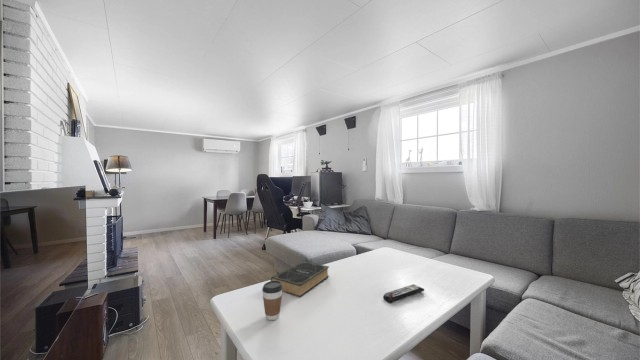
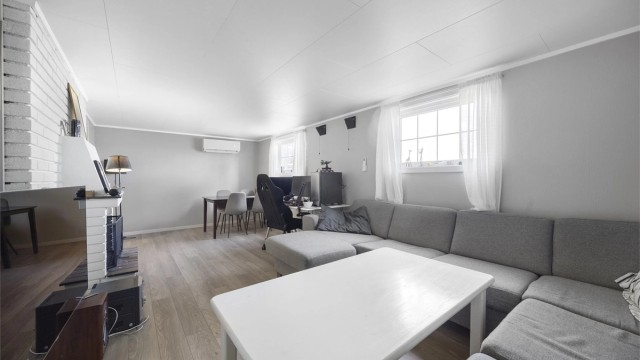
- book (301, 276)
- coffee cup (272, 300)
- remote control (404, 292)
